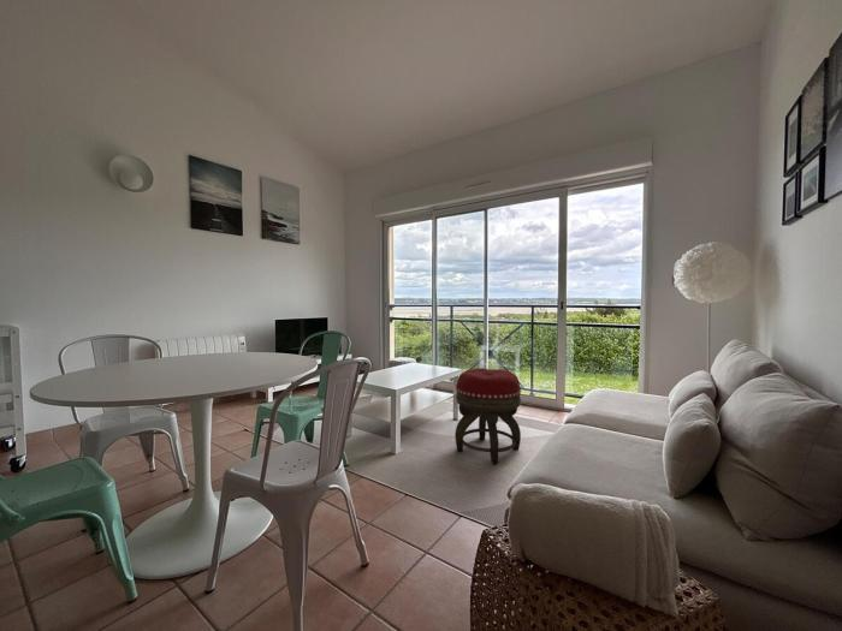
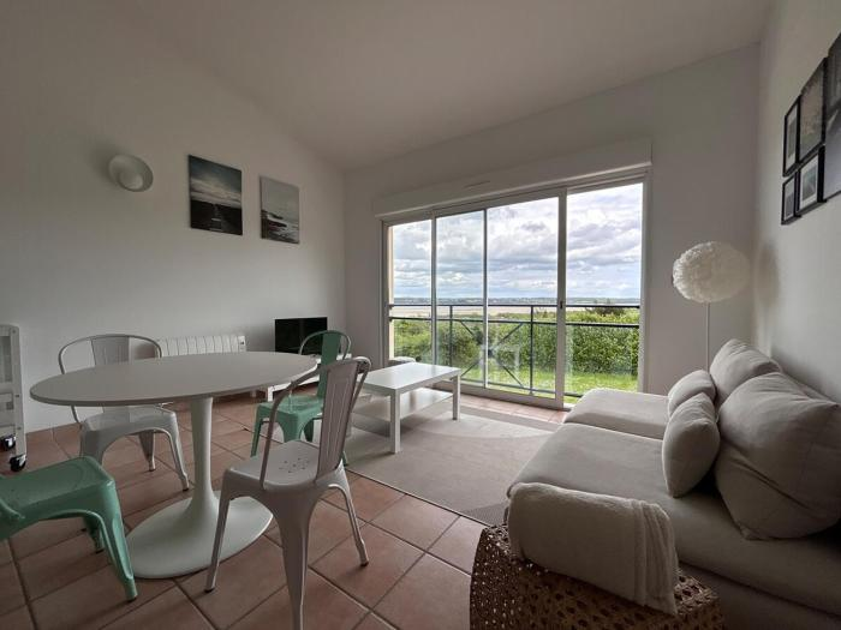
- footstool (487, 410)
